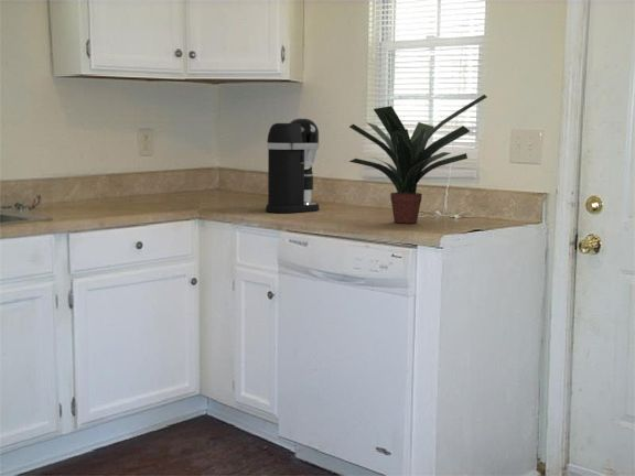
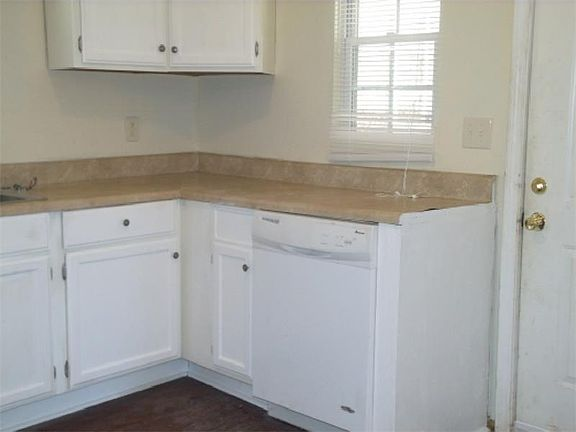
- coffee maker (292, 164)
- potted plant (416, 158)
